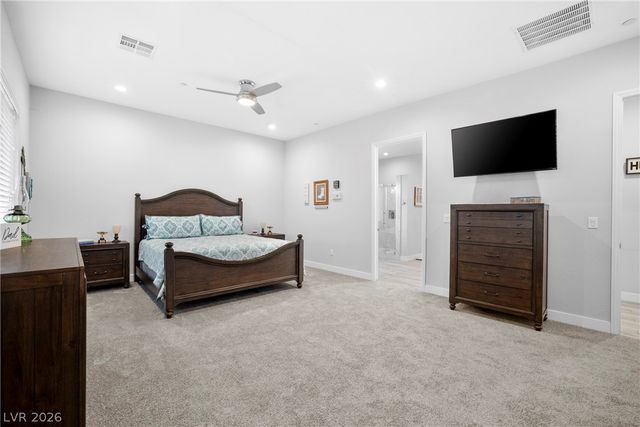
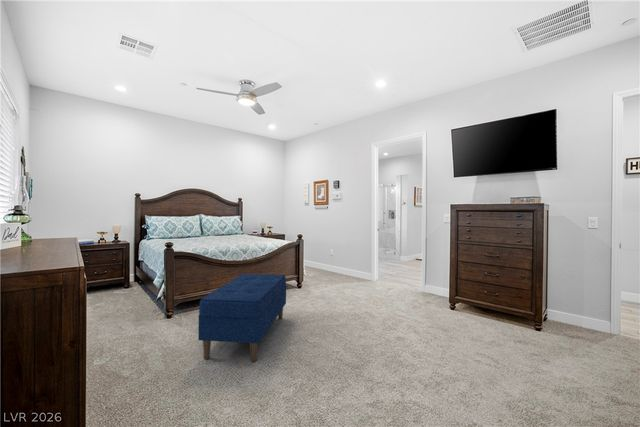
+ bench (249, 310)
